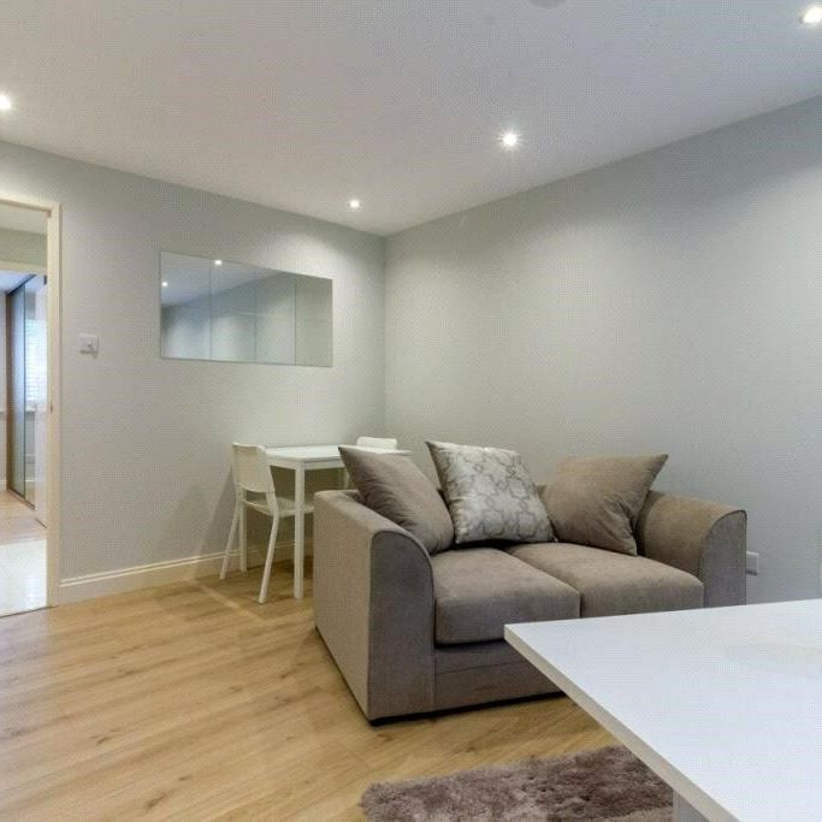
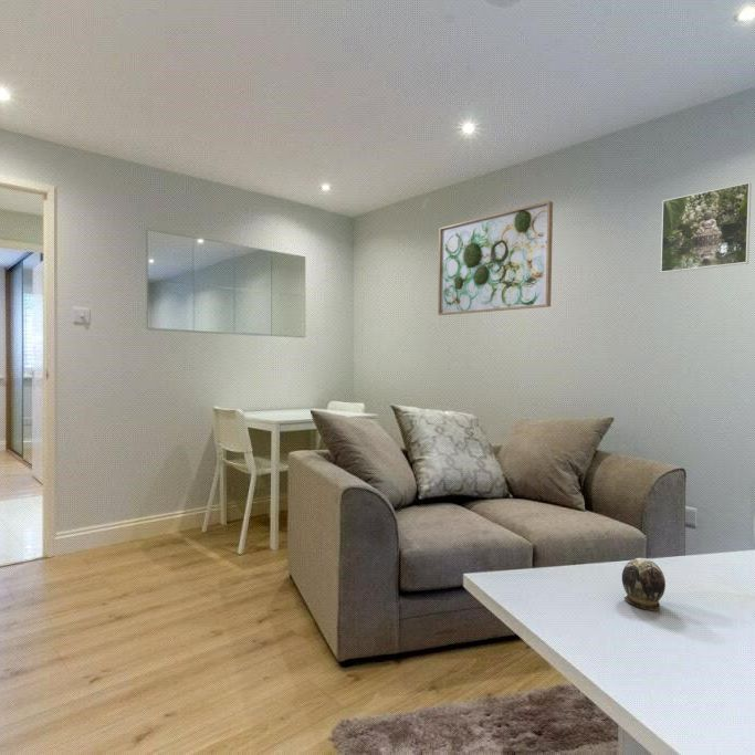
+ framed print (703, 230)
+ decorative egg (643, 580)
+ wall art (489, 263)
